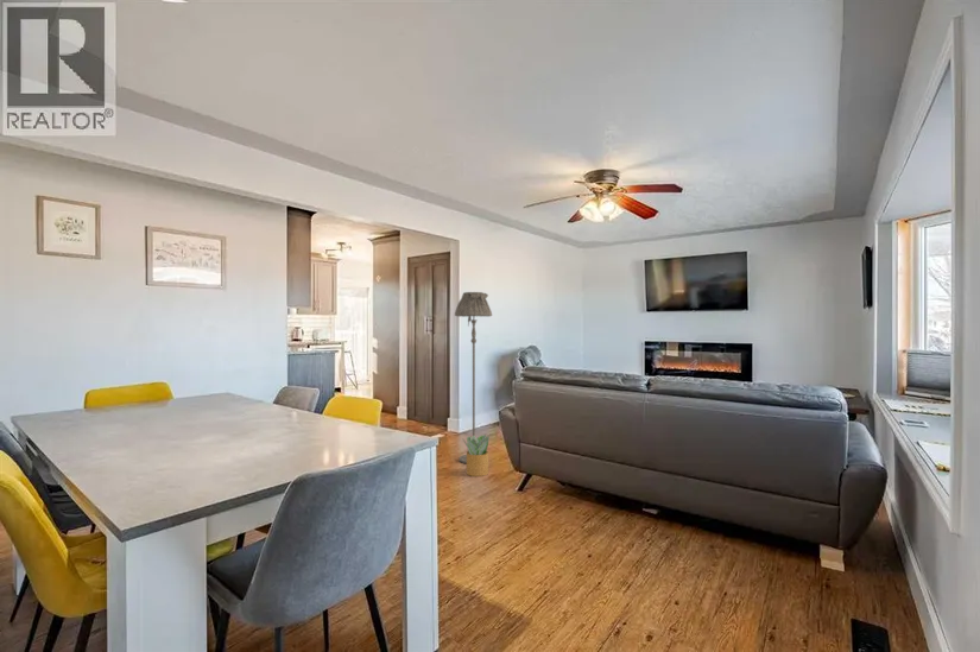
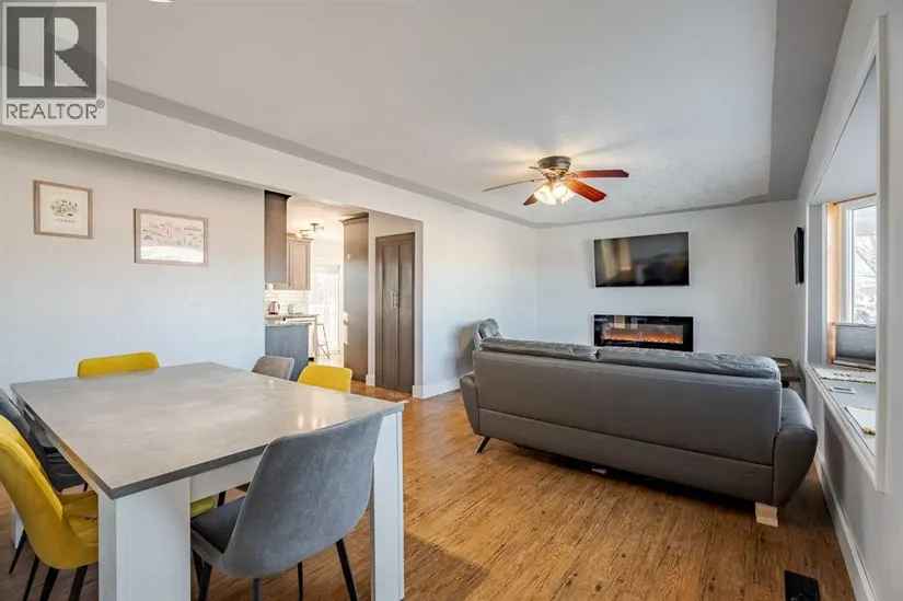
- potted plant (475, 454)
- floor lamp (473, 375)
